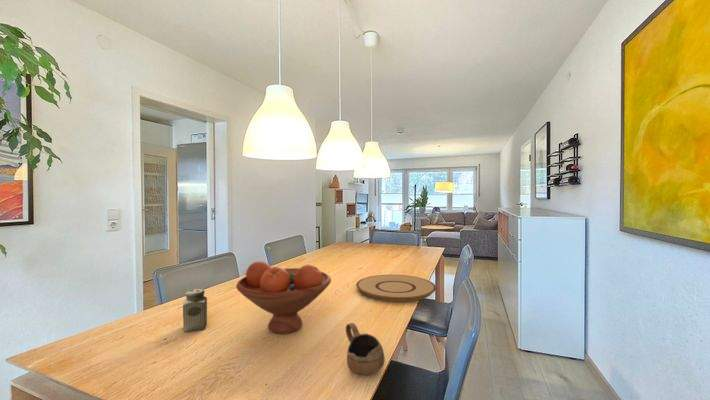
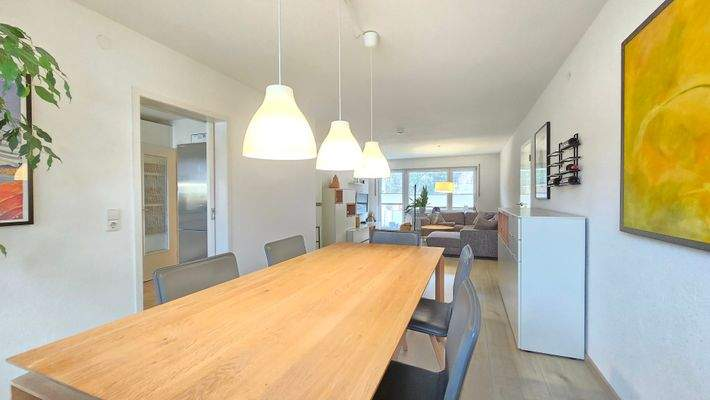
- cup (364, 347)
- fruit bowl (285, 293)
- salt shaker (195, 308)
- plate (395, 286)
